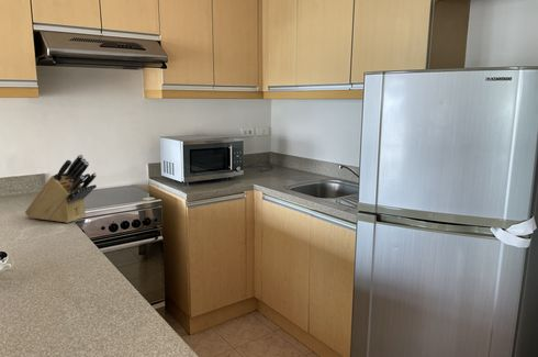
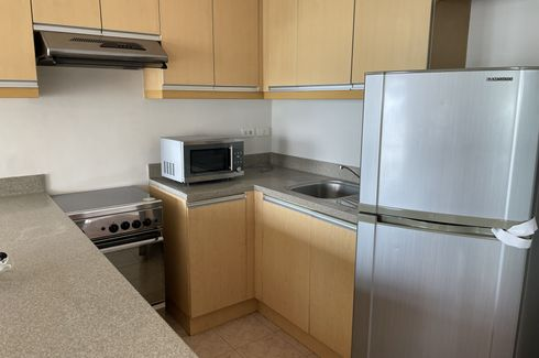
- knife block (60, 187)
